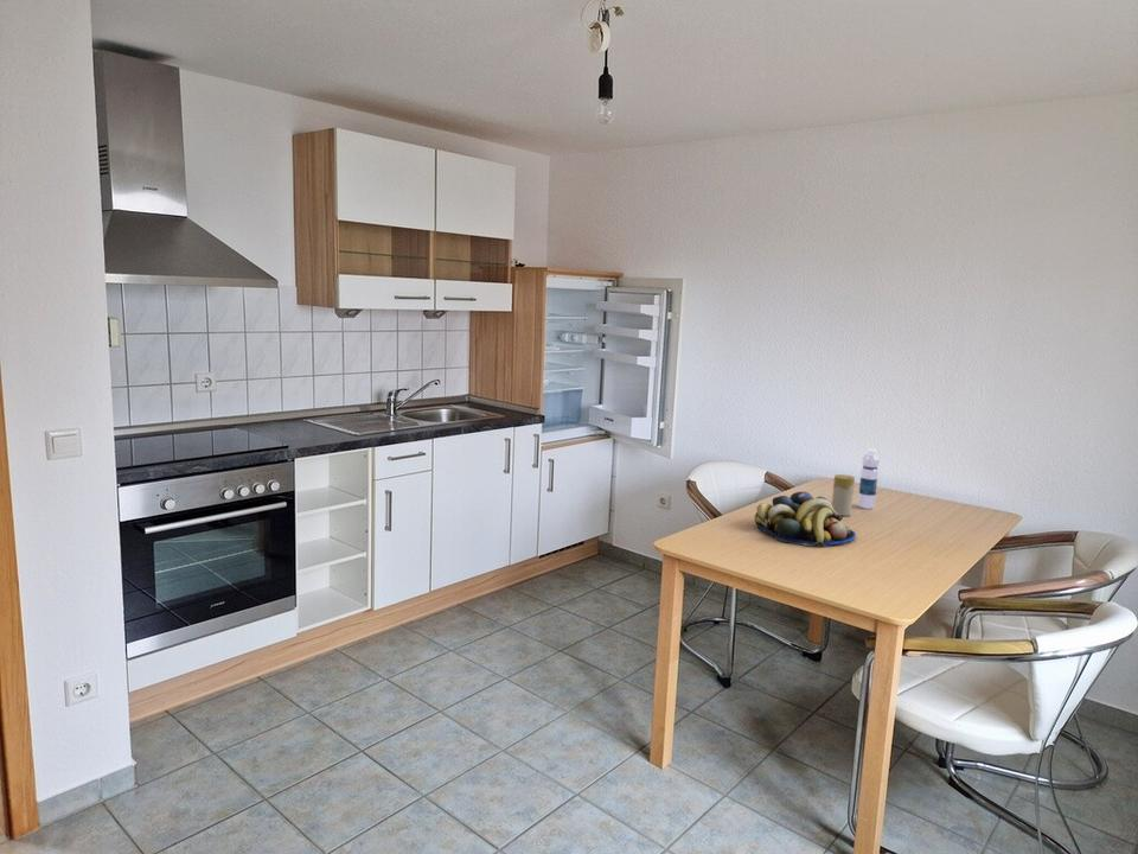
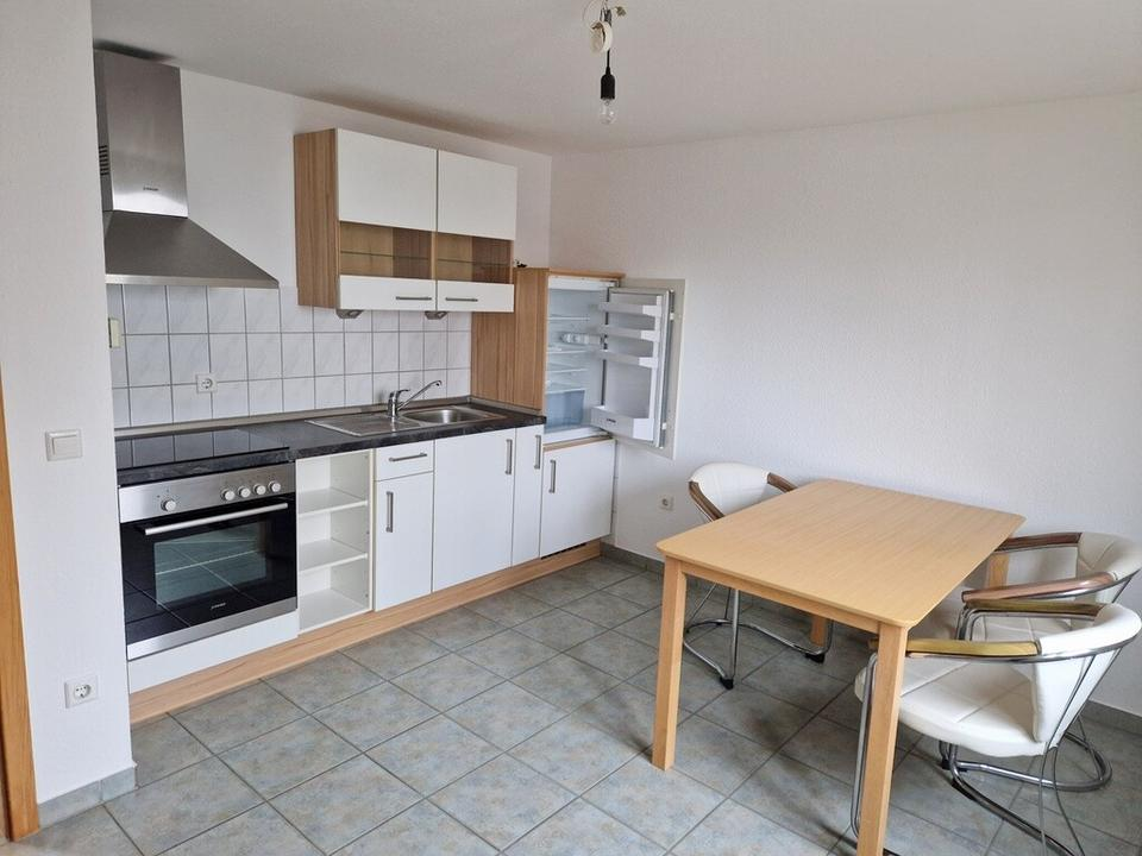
- candle (843, 495)
- water bottle (869, 478)
- fruit bowl (806, 514)
